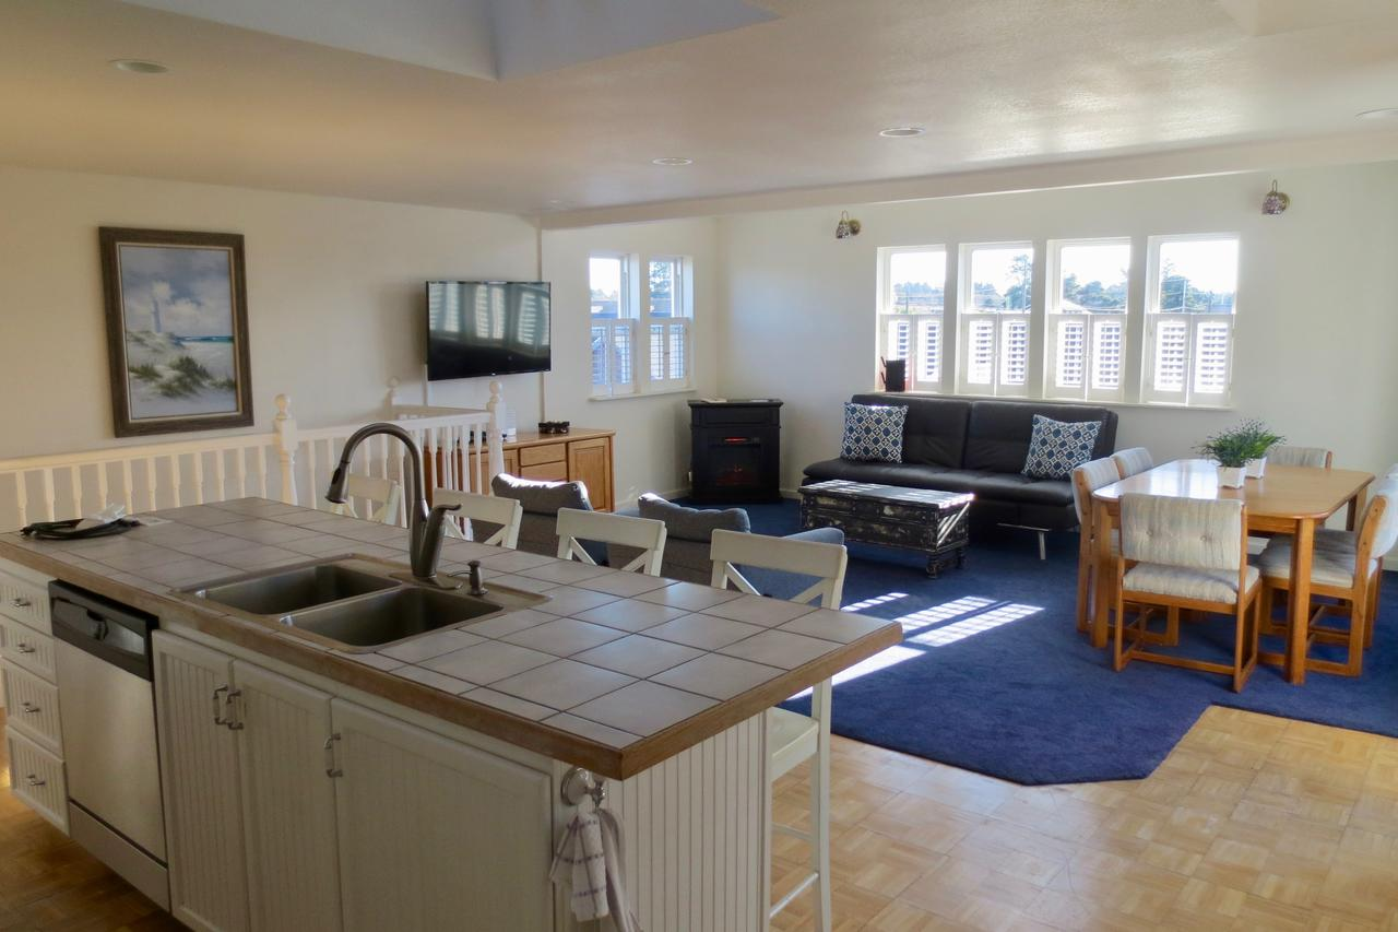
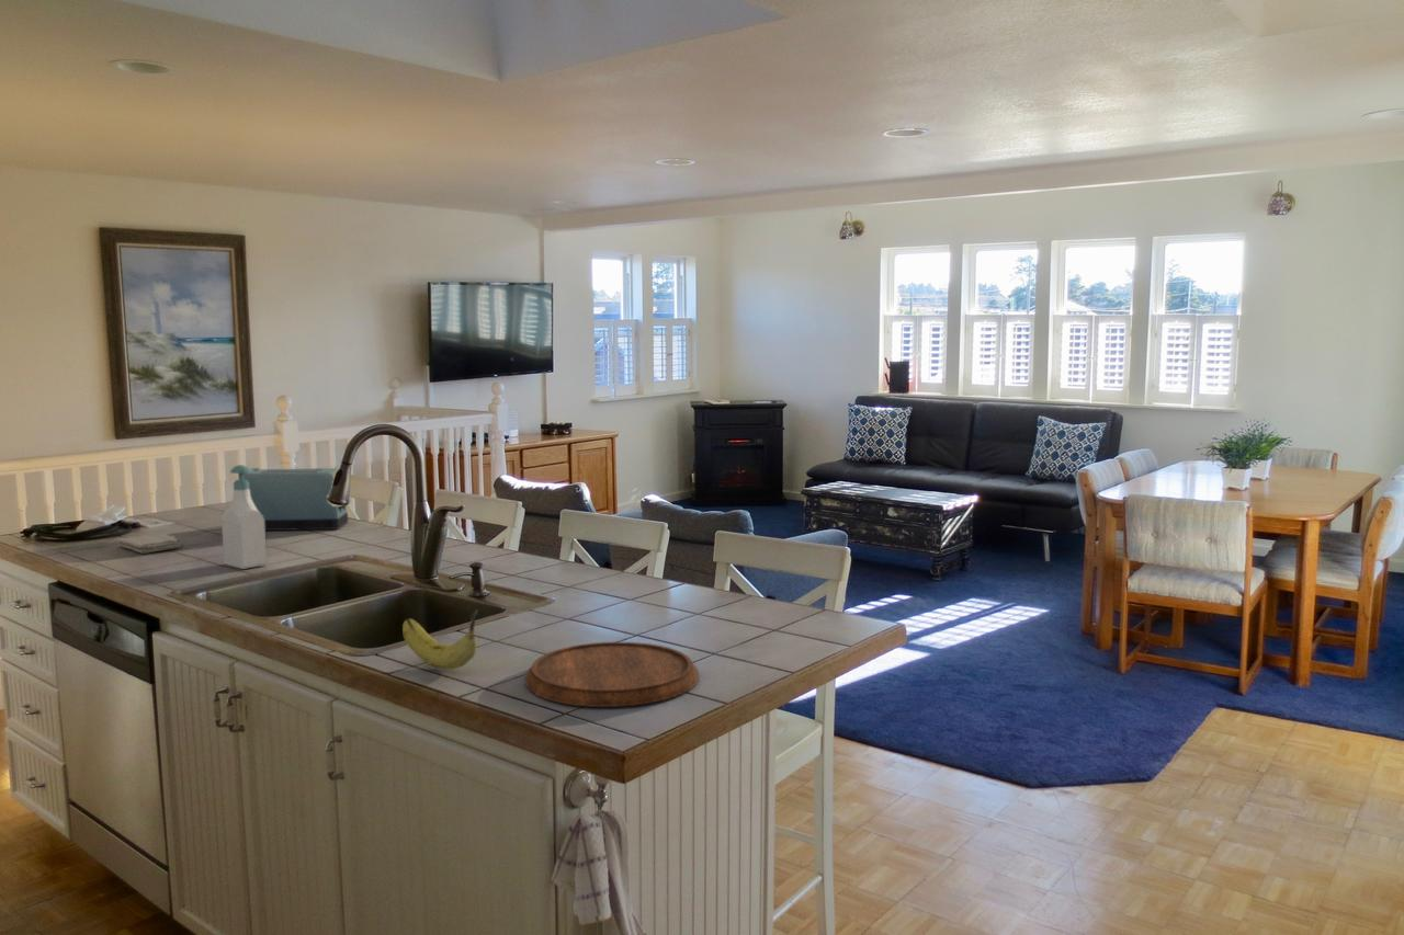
+ soap bottle (246, 514)
+ washcloth (149, 541)
+ fruit (437, 641)
+ cutting board (612, 671)
+ toaster (294, 498)
